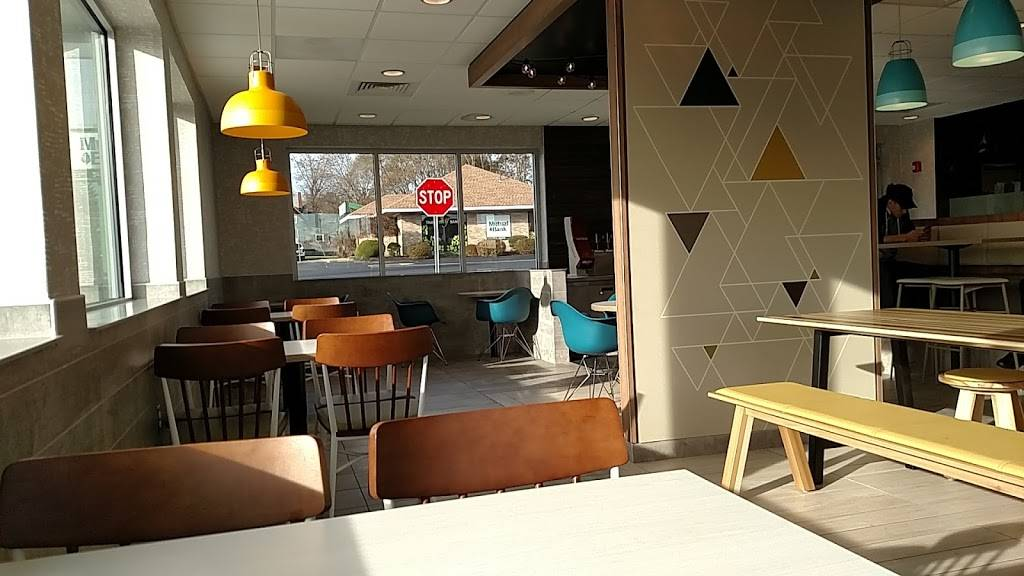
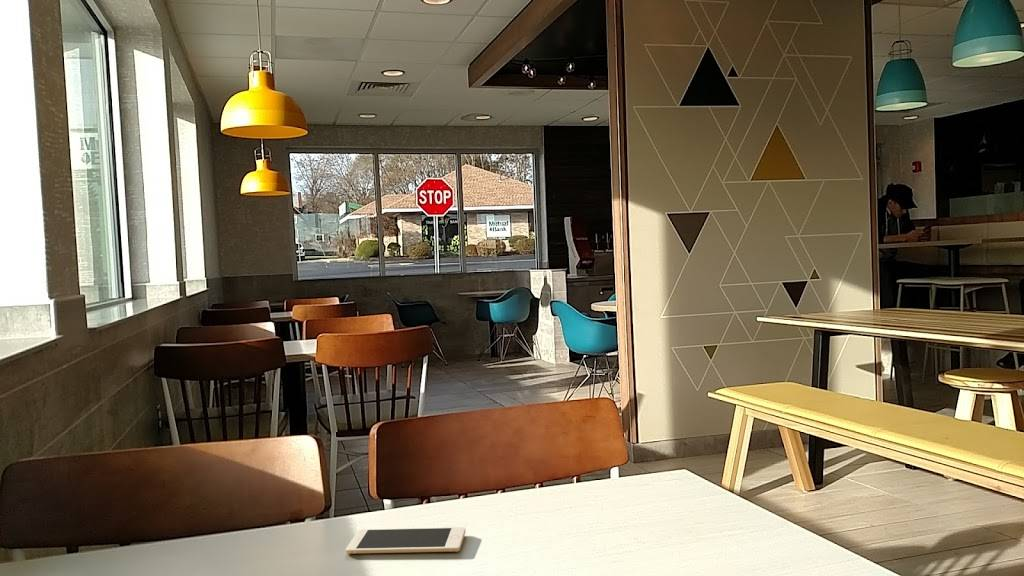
+ cell phone (407, 540)
